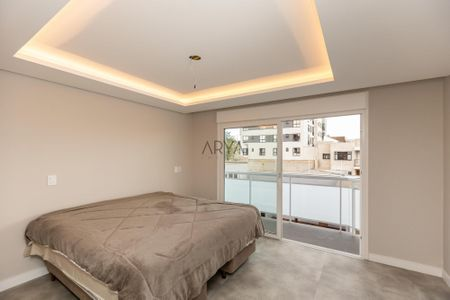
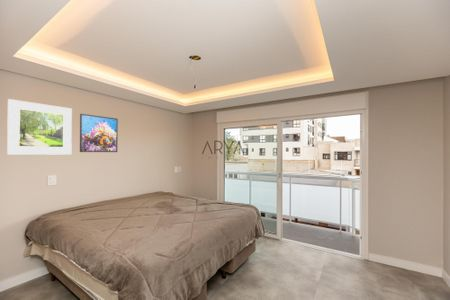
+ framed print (99, 134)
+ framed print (42, 129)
